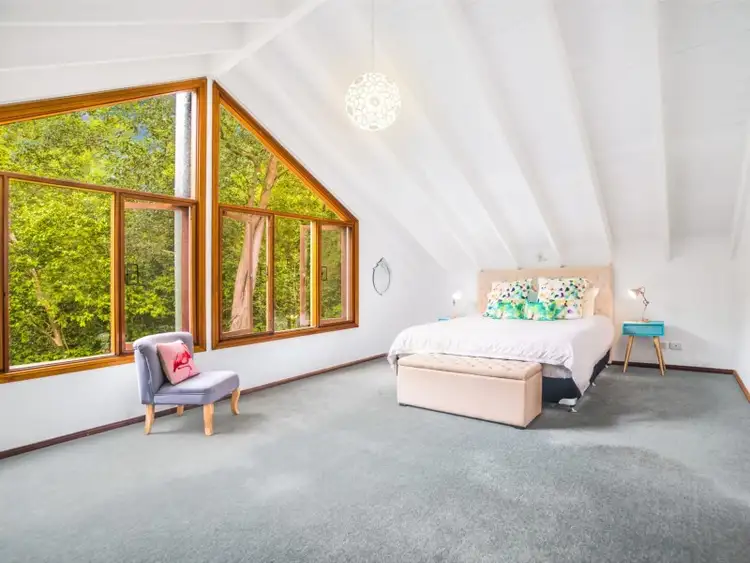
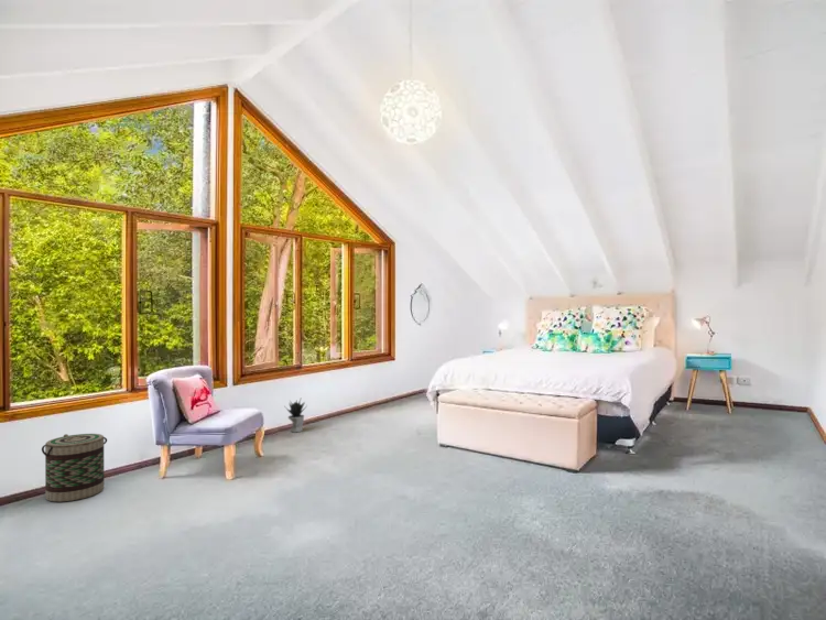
+ potted plant (296, 414)
+ basket (74, 464)
